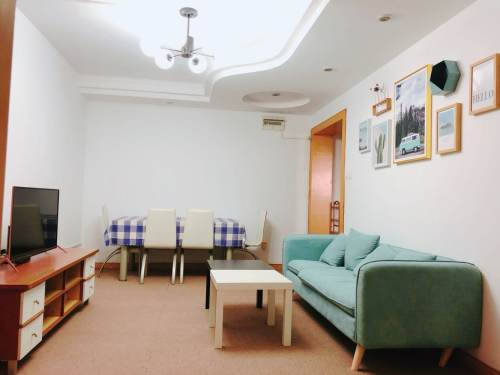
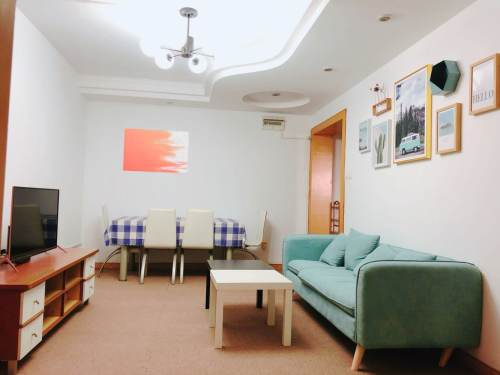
+ wall art (156, 151)
